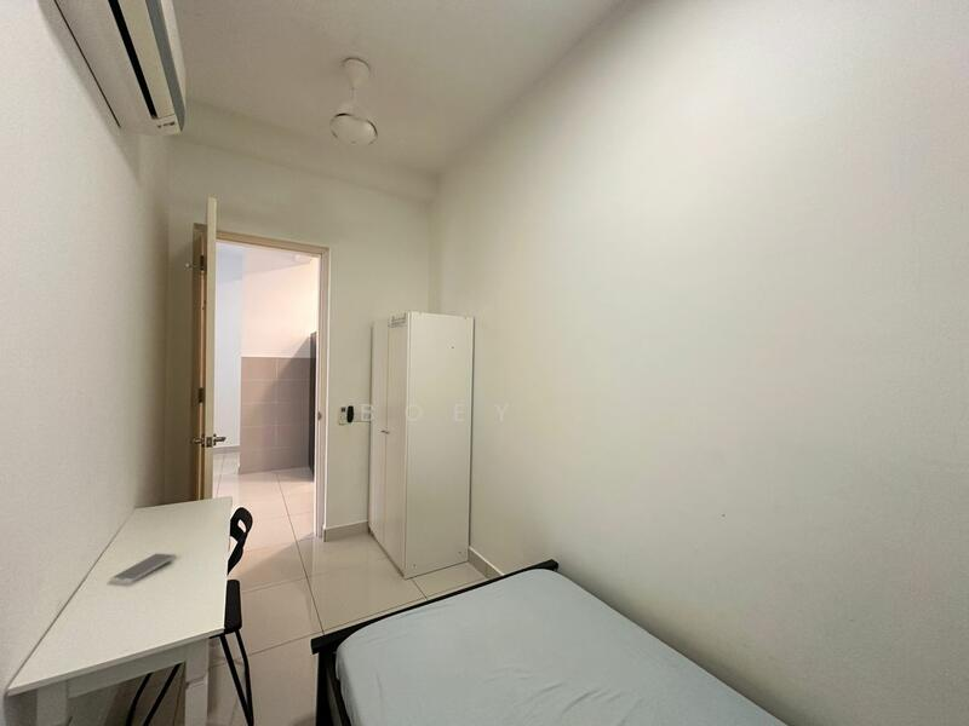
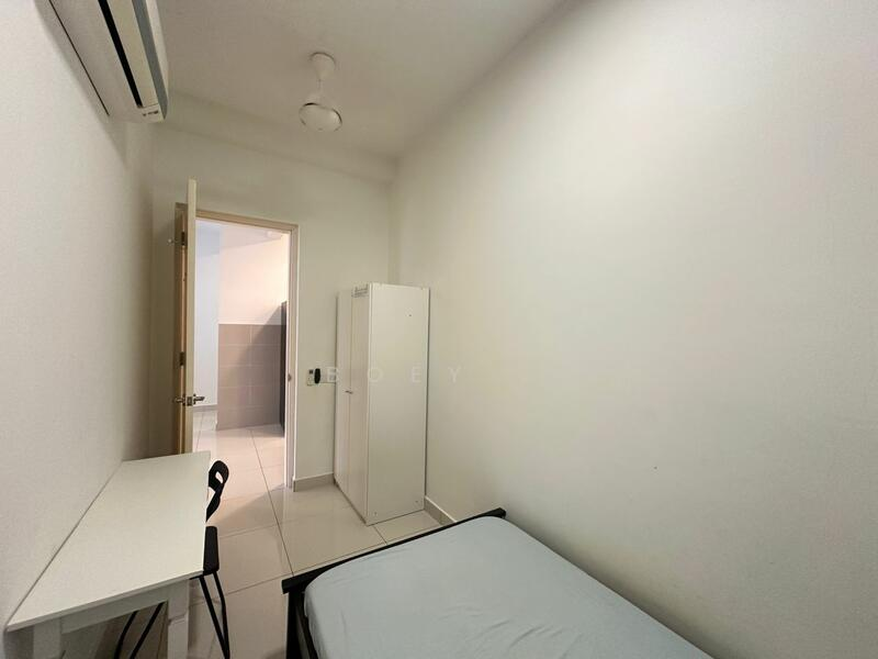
- smartphone (144, 566)
